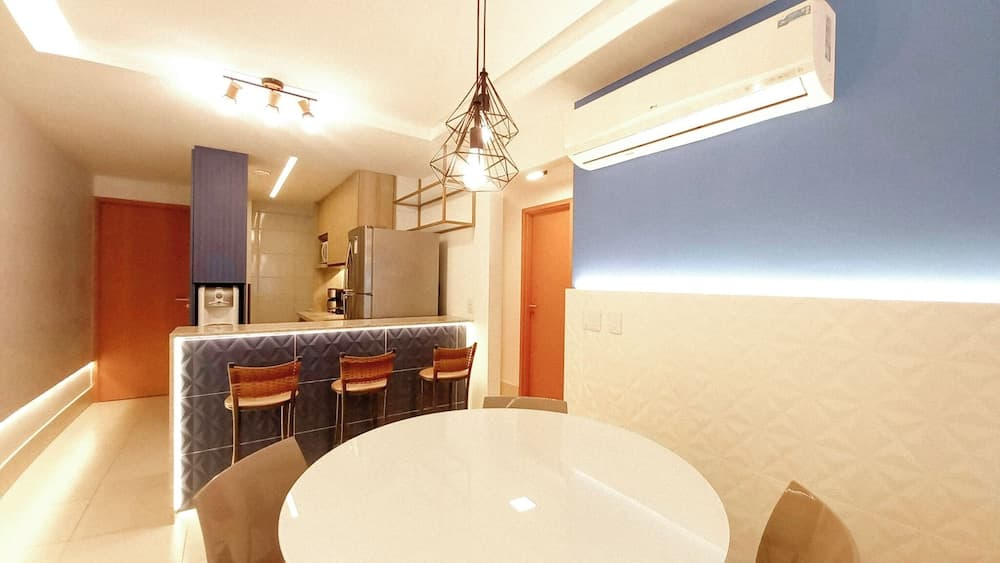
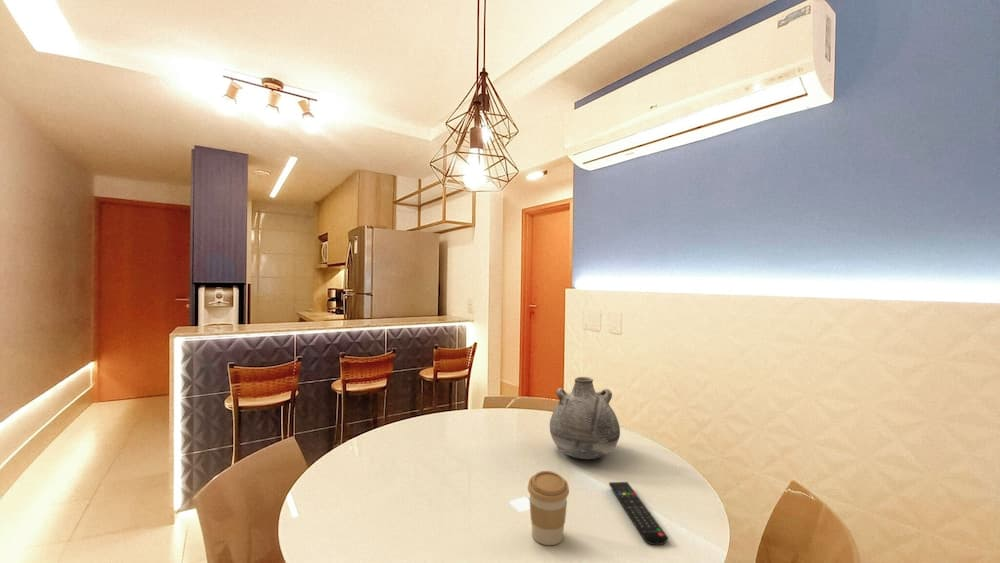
+ remote control (635, 509)
+ vase (584, 415)
+ coffee cup (548, 506)
